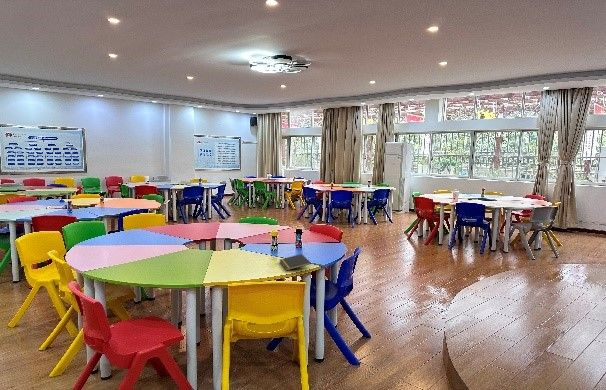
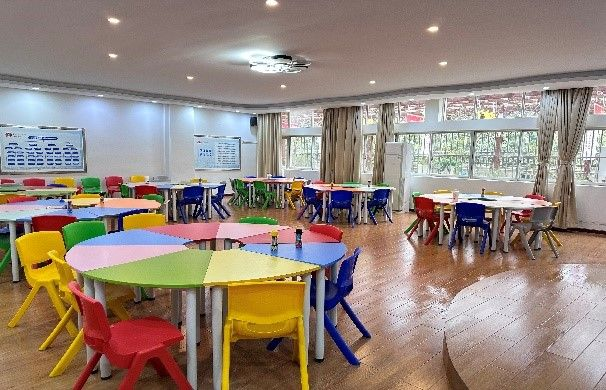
- notepad (294, 261)
